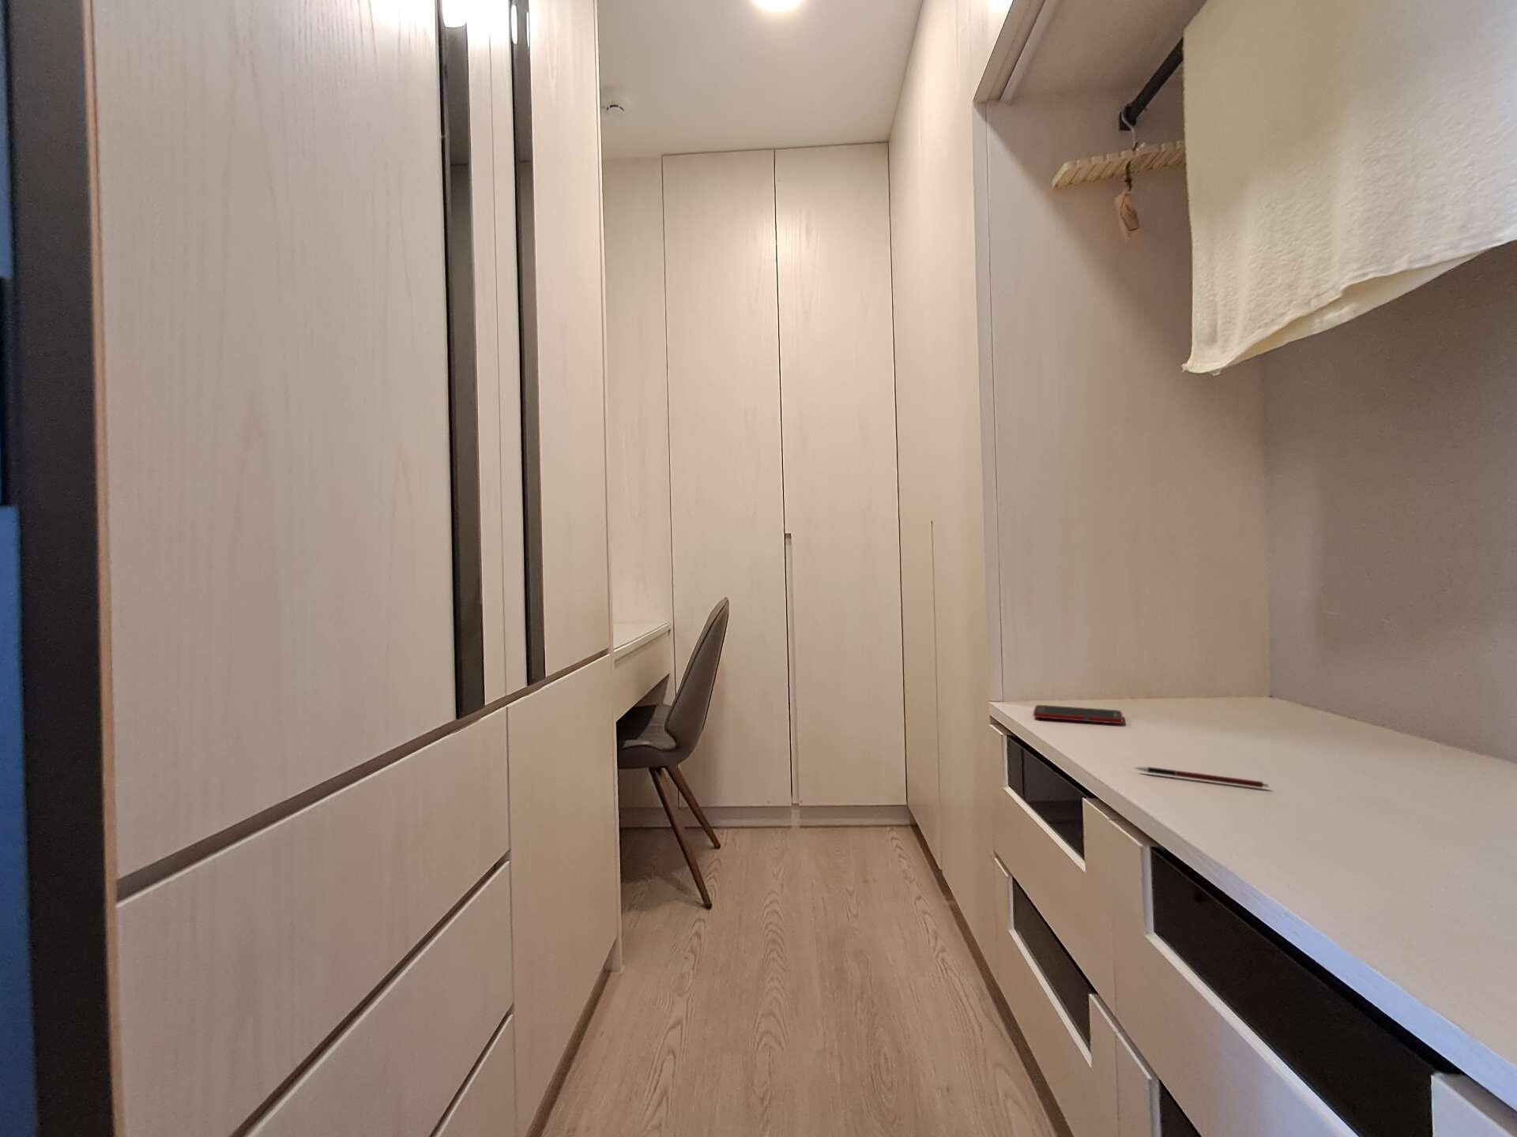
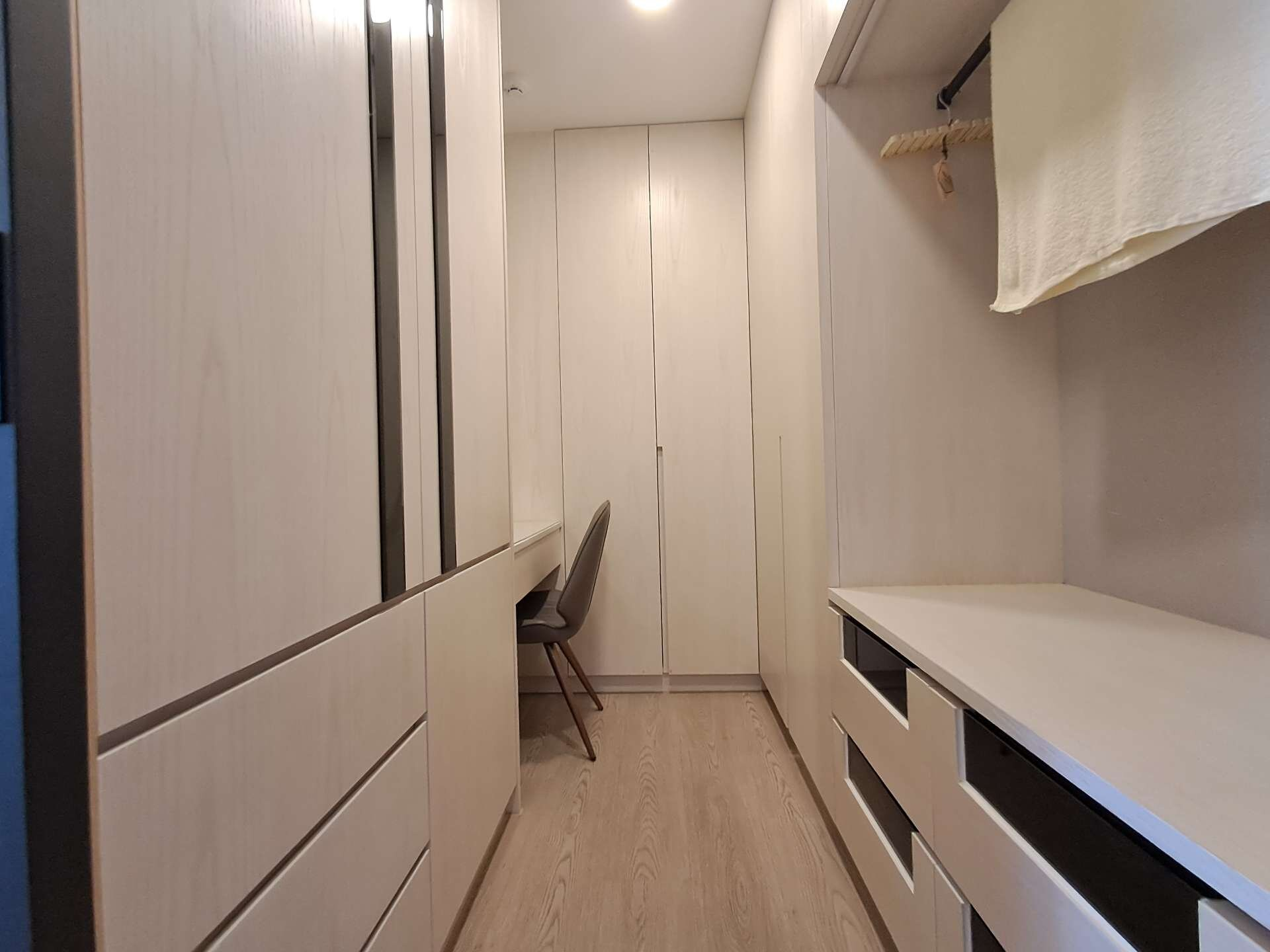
- pen (1198, 776)
- cell phone (1077, 714)
